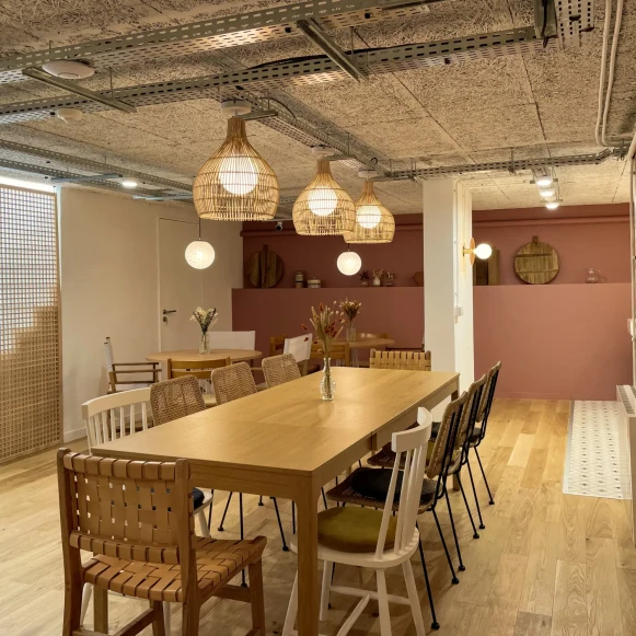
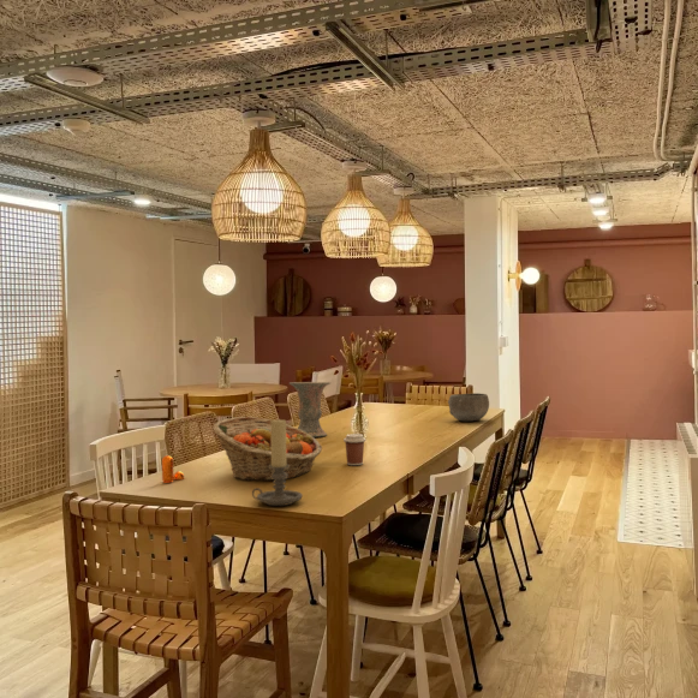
+ fruit basket (268, 446)
+ vase (310, 407)
+ coffee cup (354, 449)
+ bowl (469, 407)
+ candle holder (274, 460)
+ pepper shaker (172, 467)
